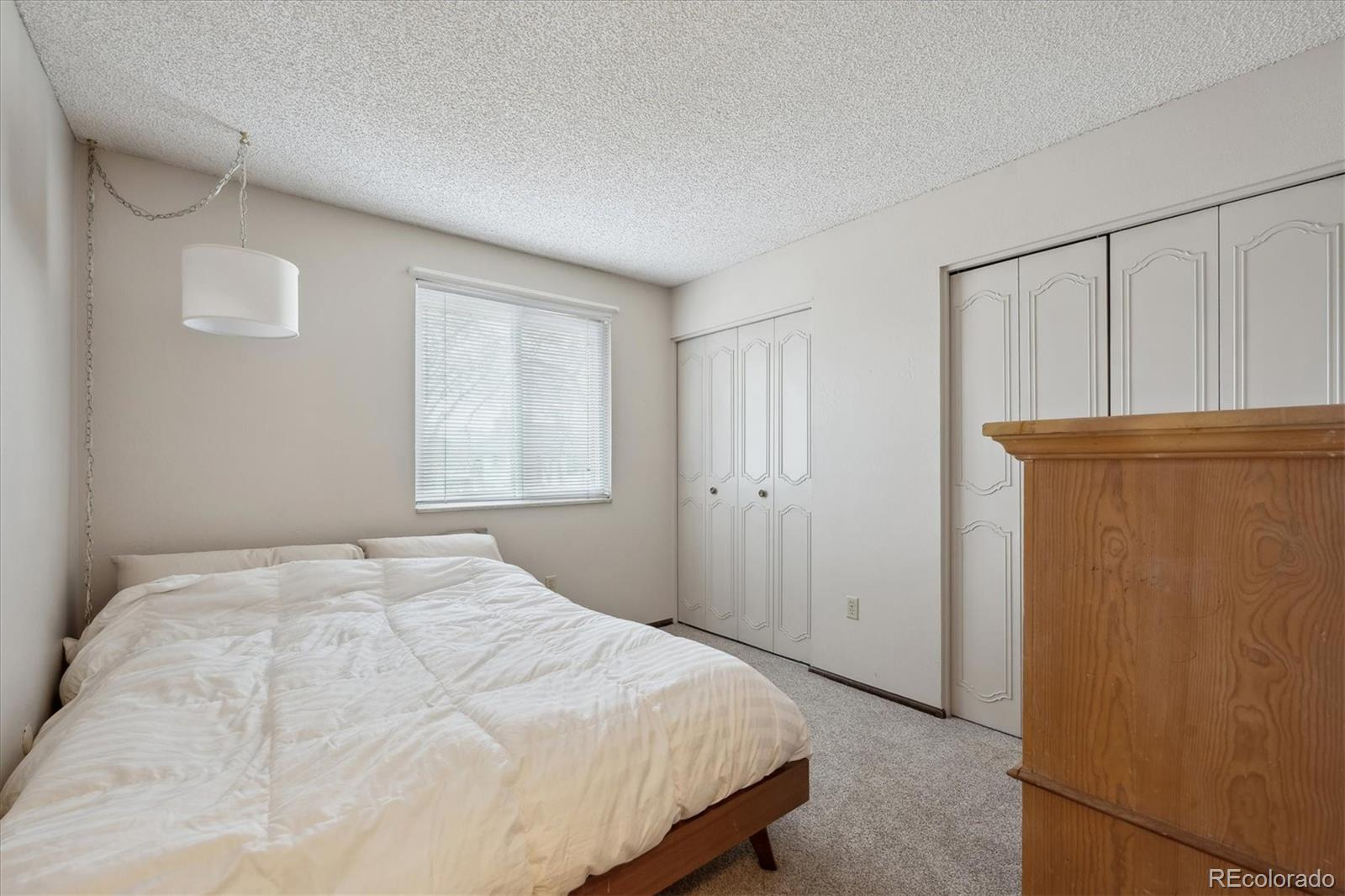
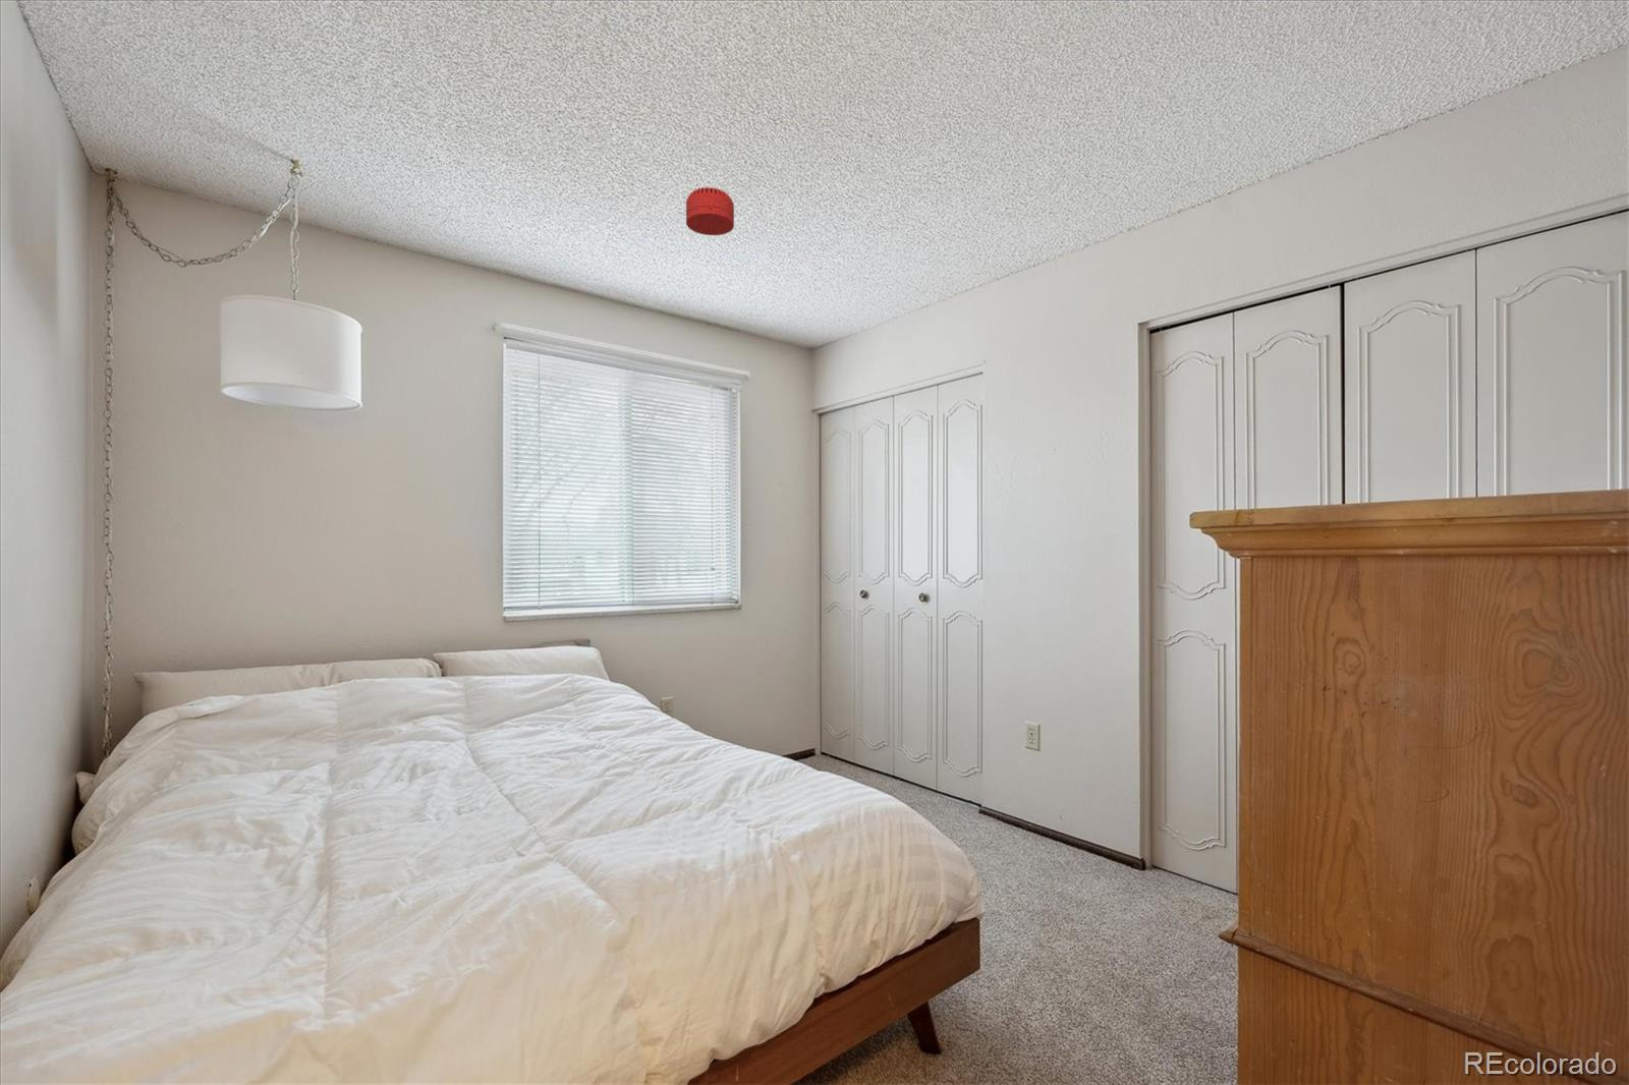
+ smoke detector (710, 211)
